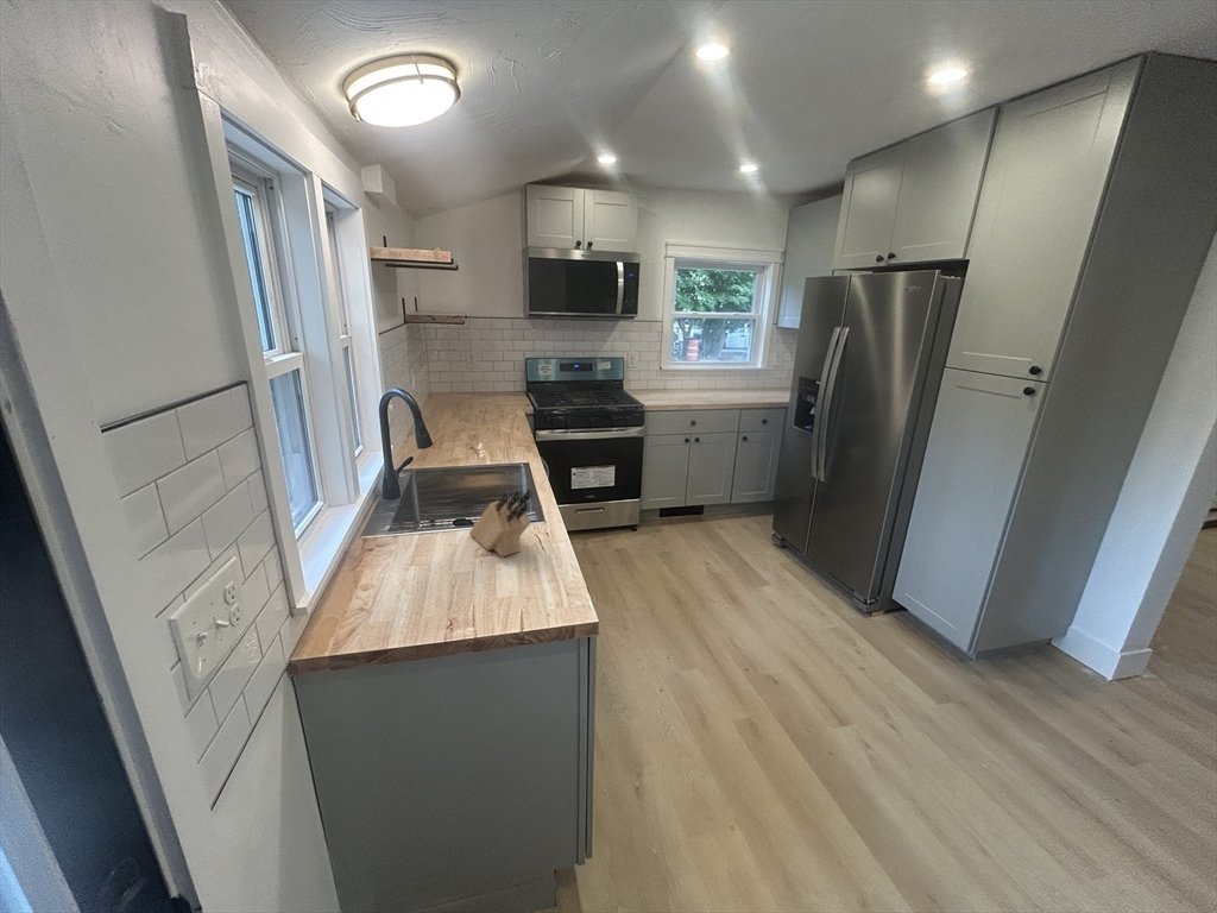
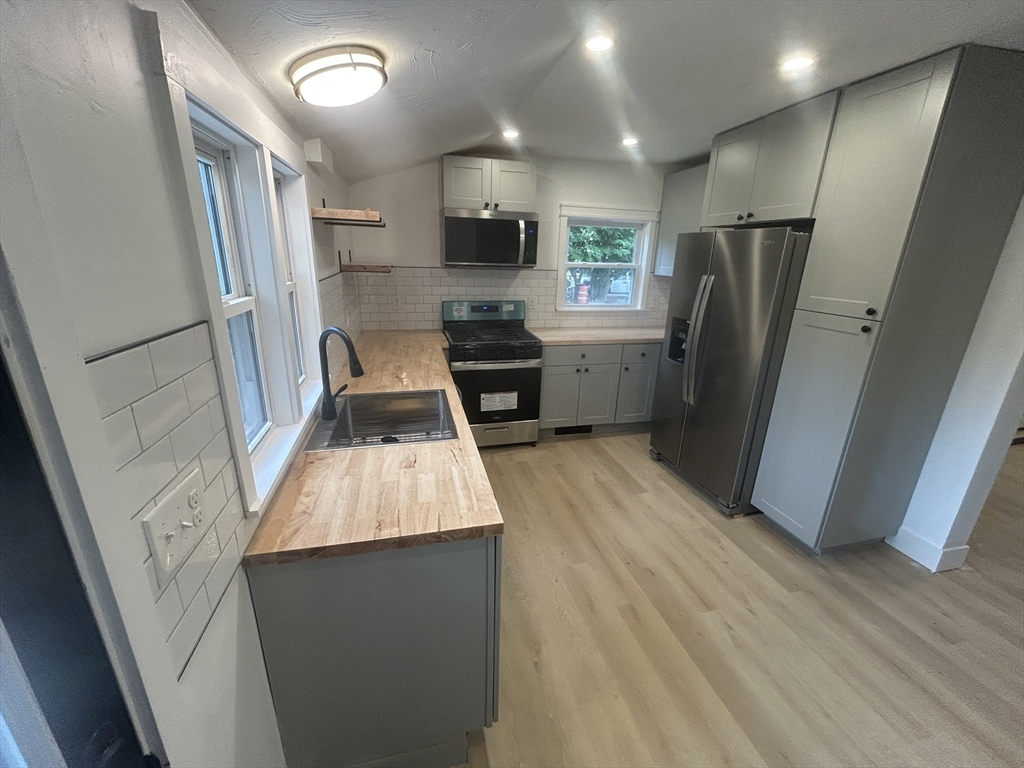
- knife block (500, 514)
